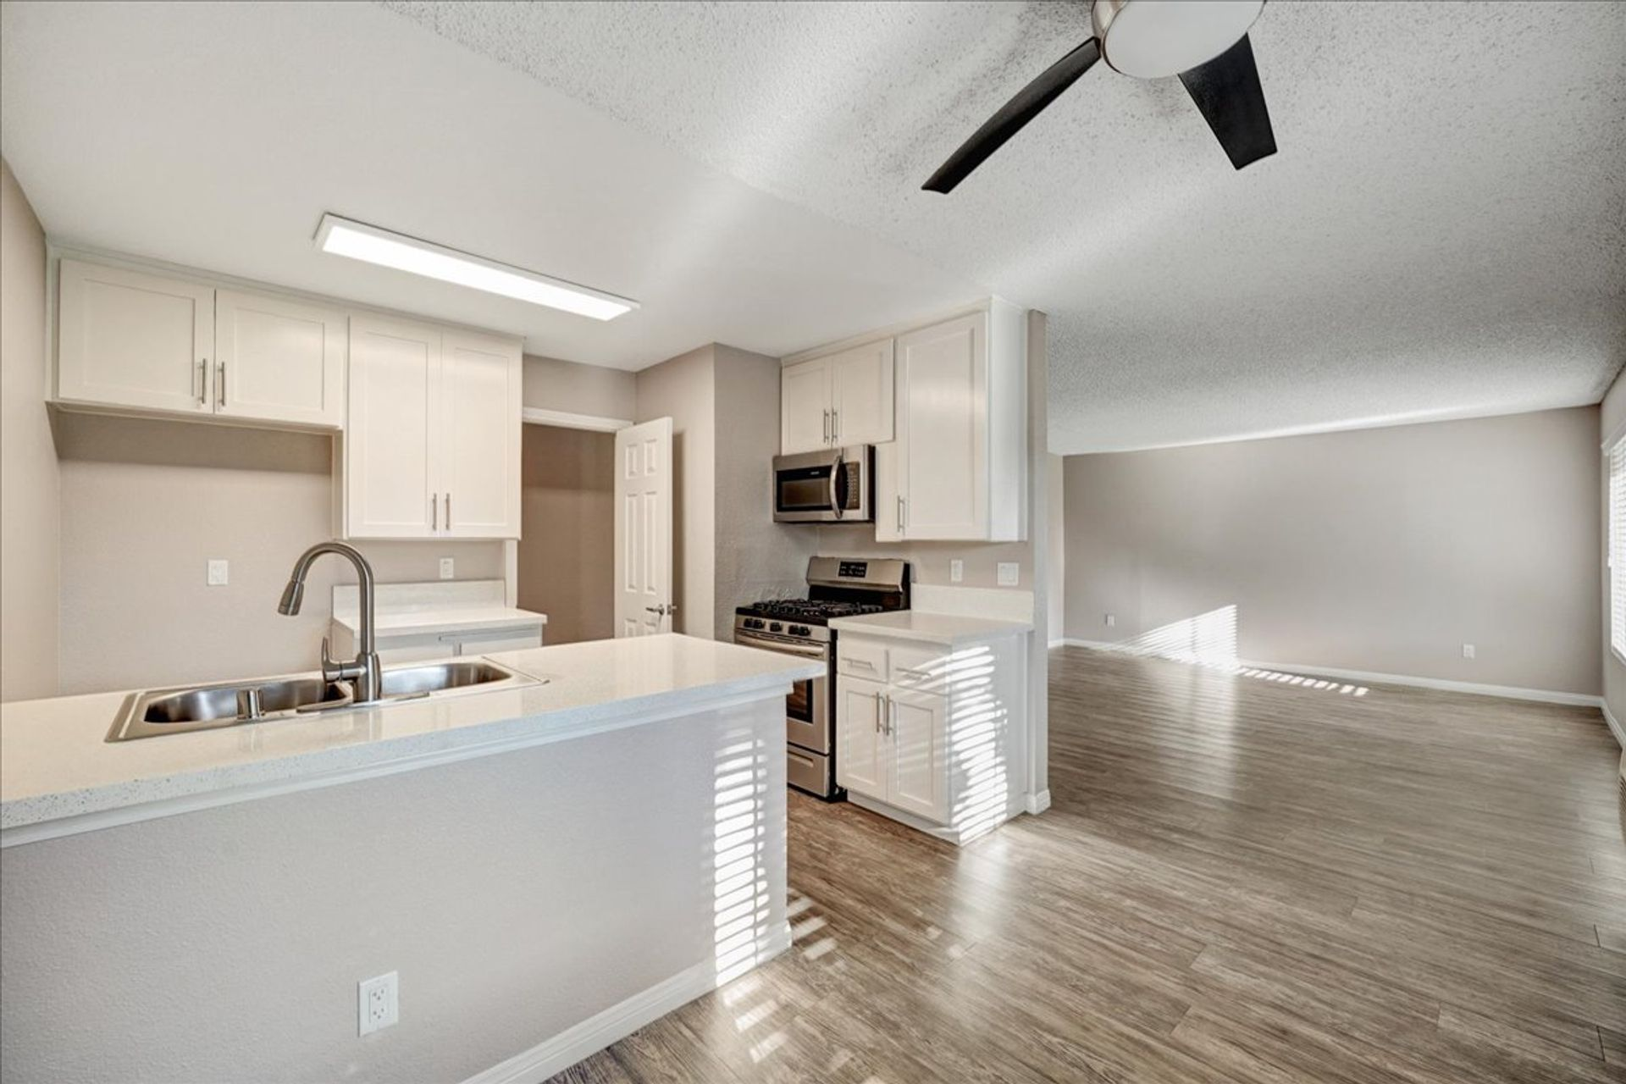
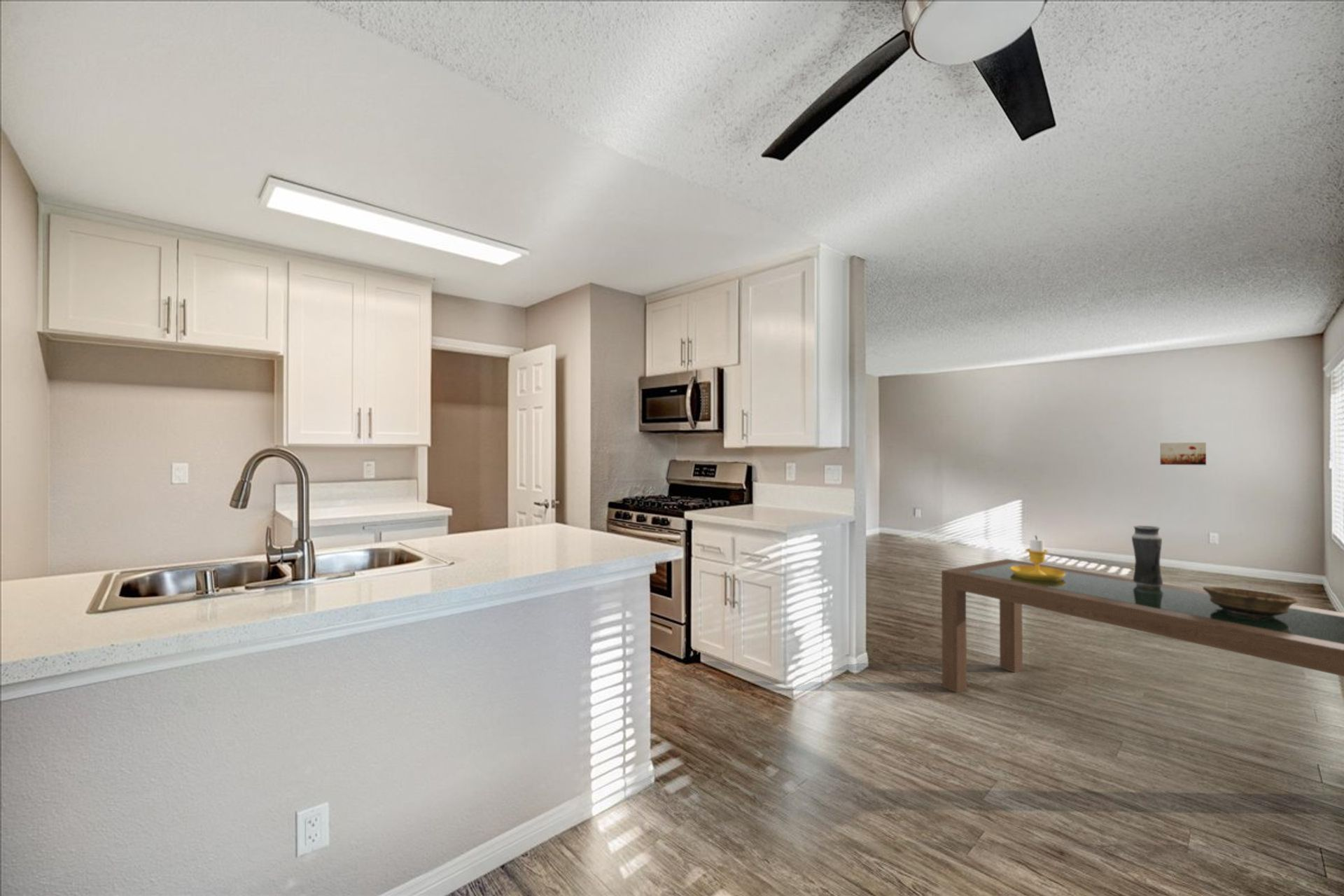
+ wall art (1182, 454)
+ decorative bowl (1248, 601)
+ candlestick (1037, 555)
+ dining table (1147, 632)
+ vase (1147, 556)
